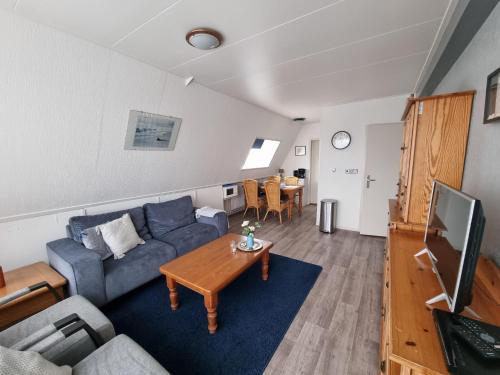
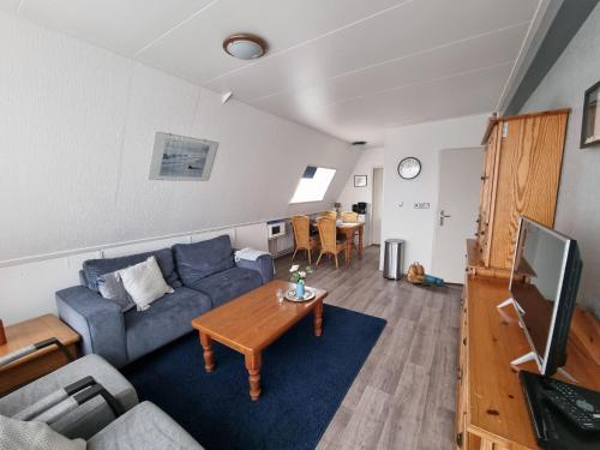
+ backpack (424, 271)
